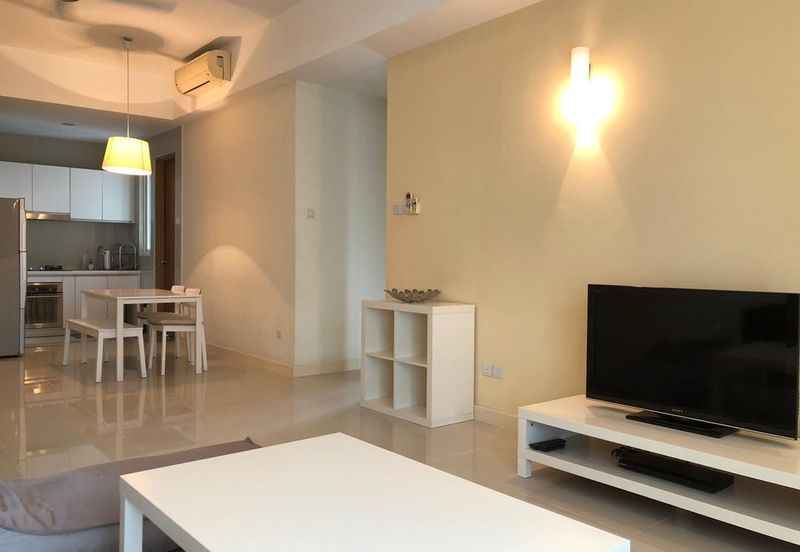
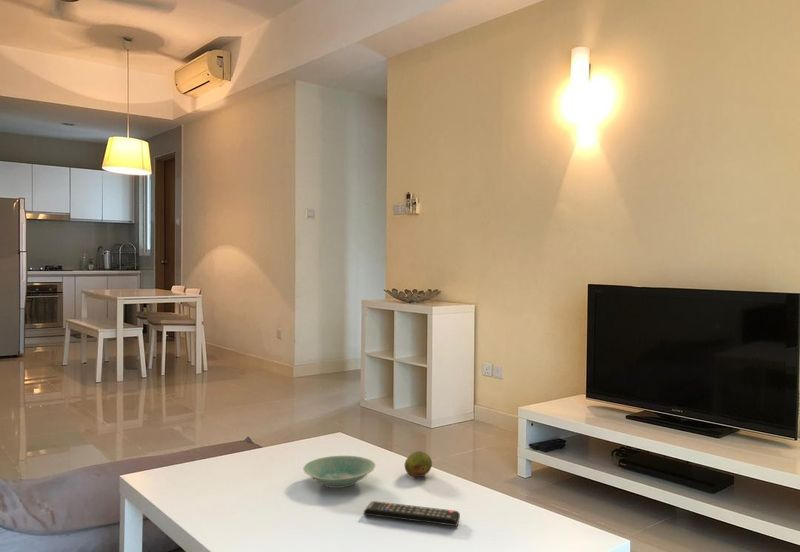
+ fruit (418, 463)
+ bowl (339, 474)
+ remote control (411, 513)
